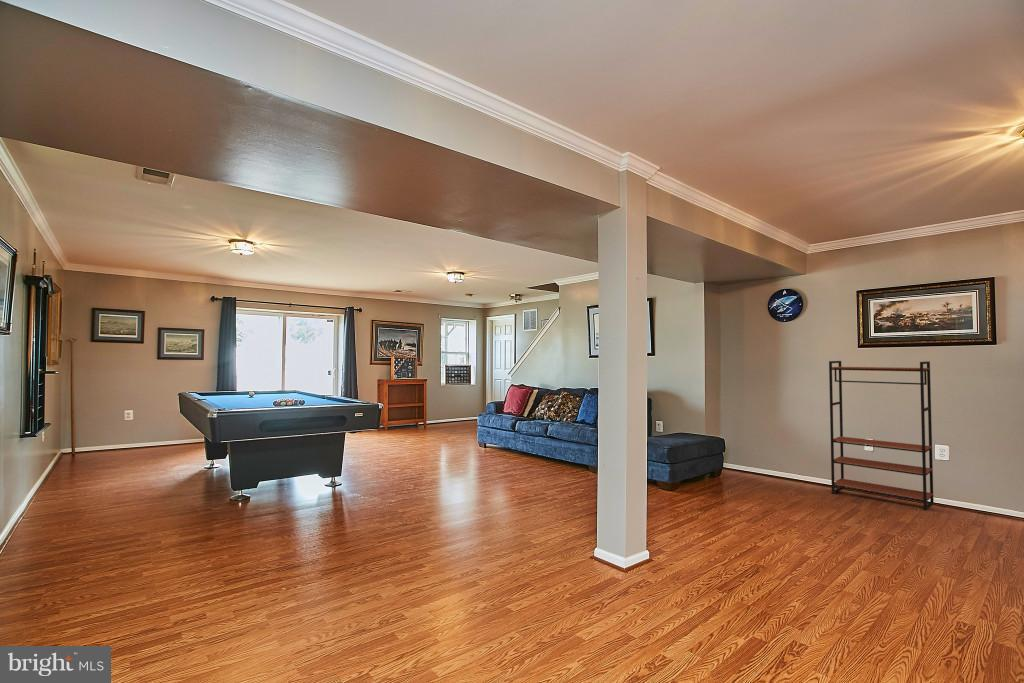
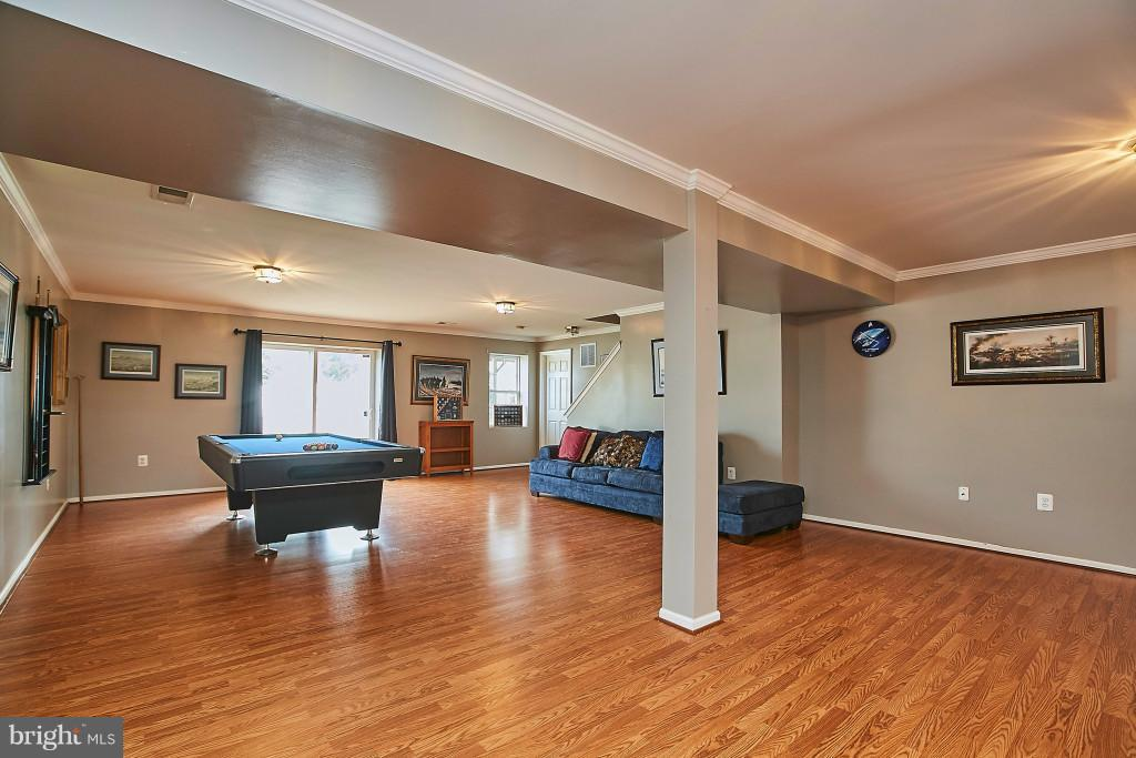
- bookshelf (877, 440)
